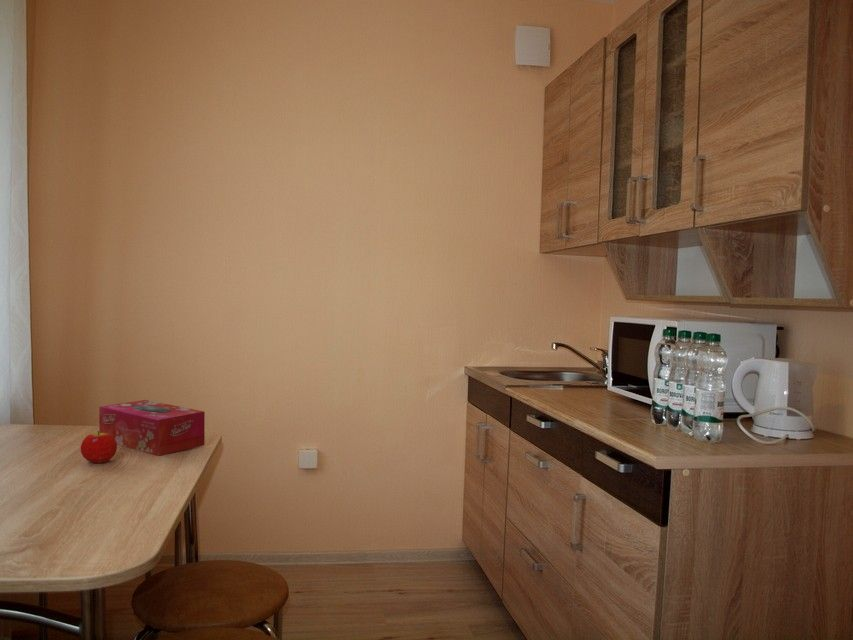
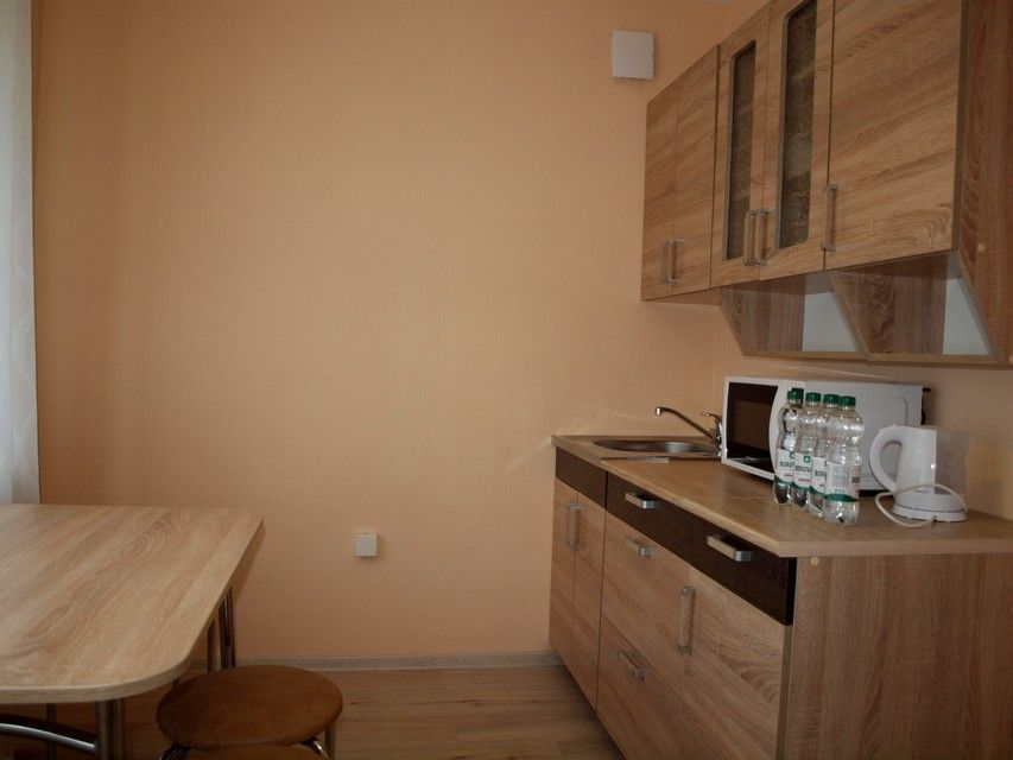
- fruit (99, 445)
- tissue box (151, 425)
